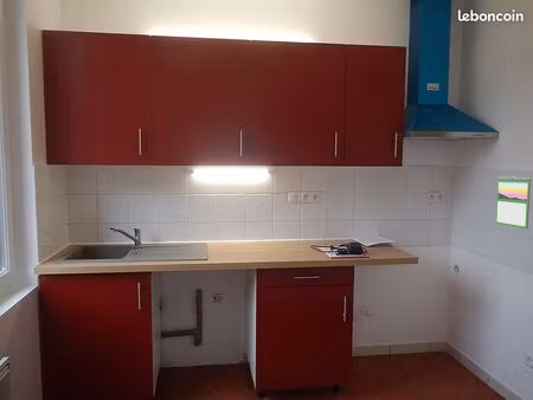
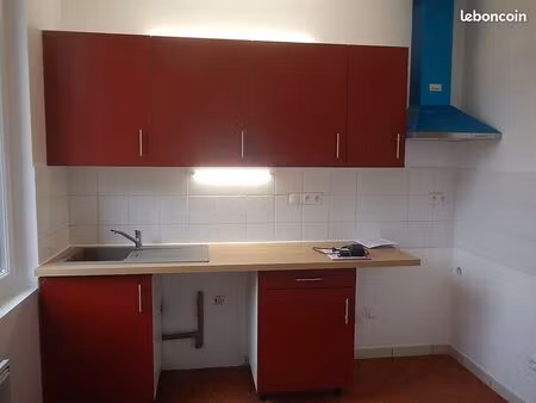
- calendar (512, 201)
